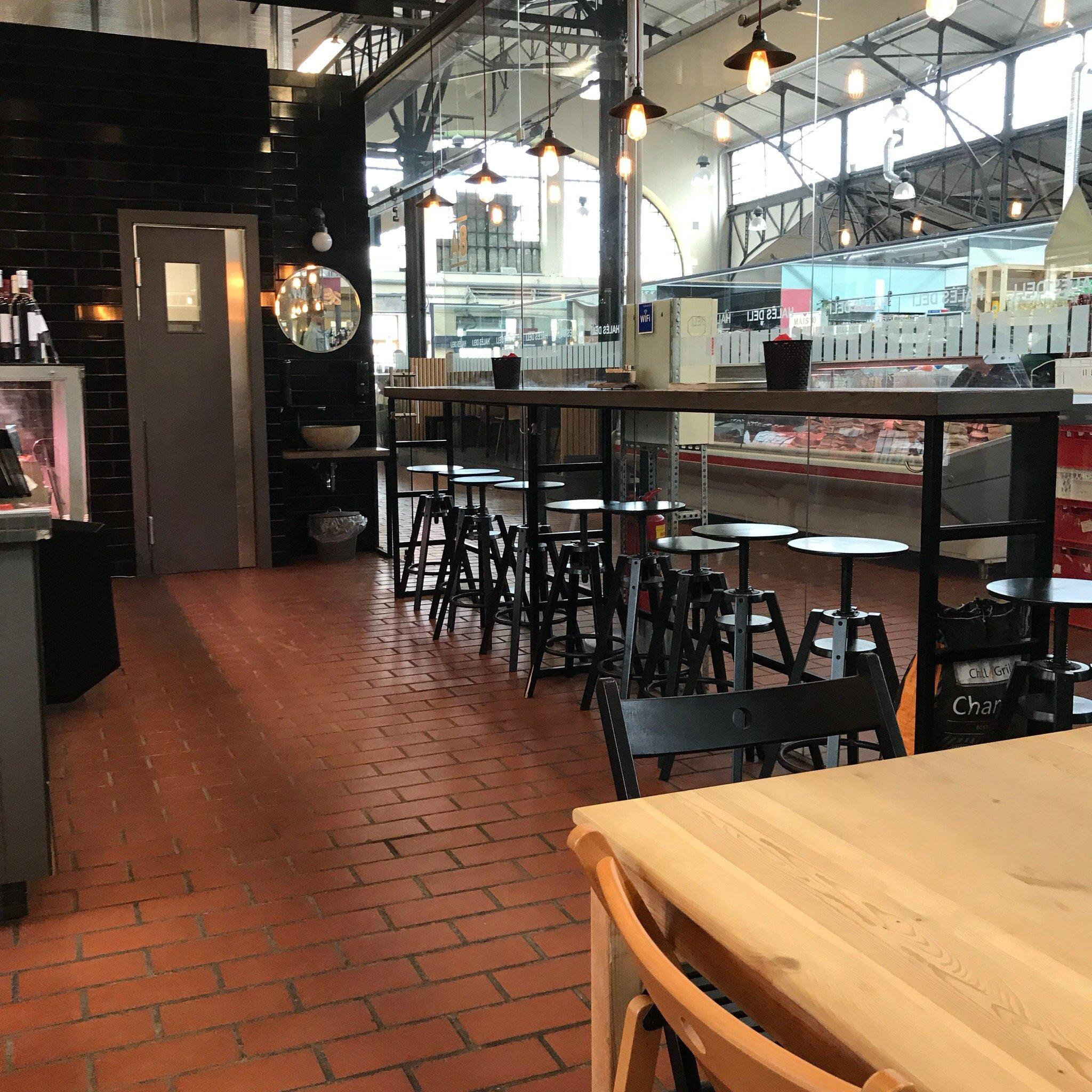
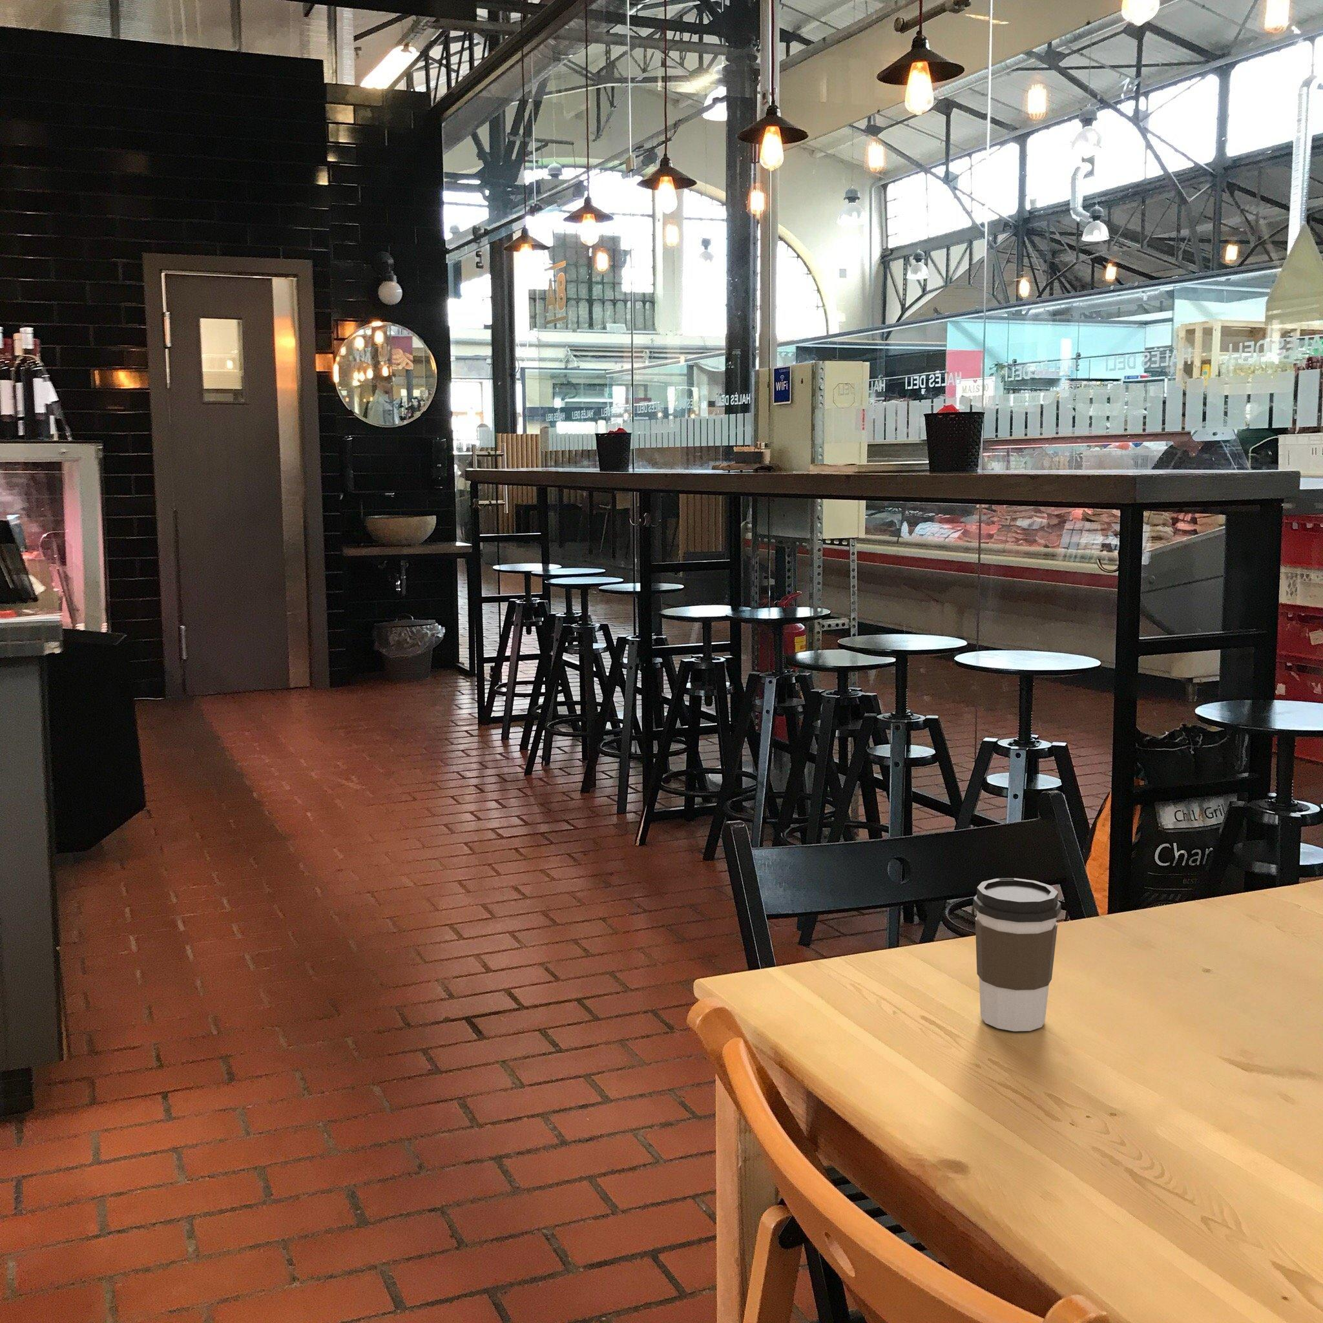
+ coffee cup (1015, 955)
